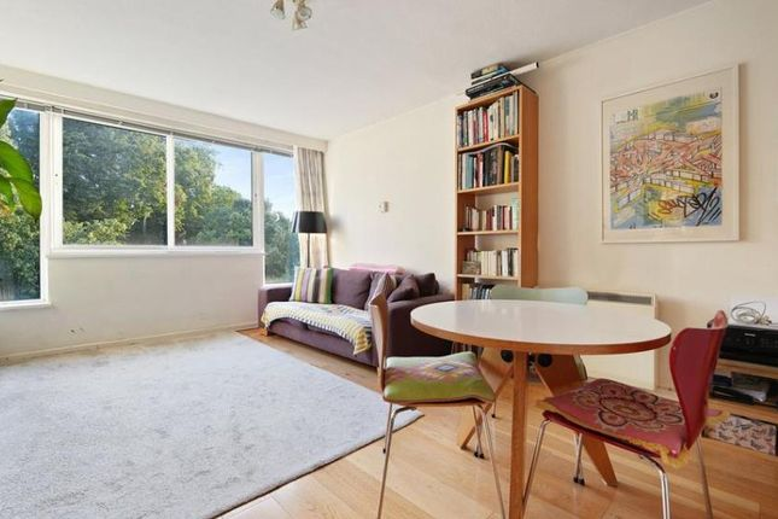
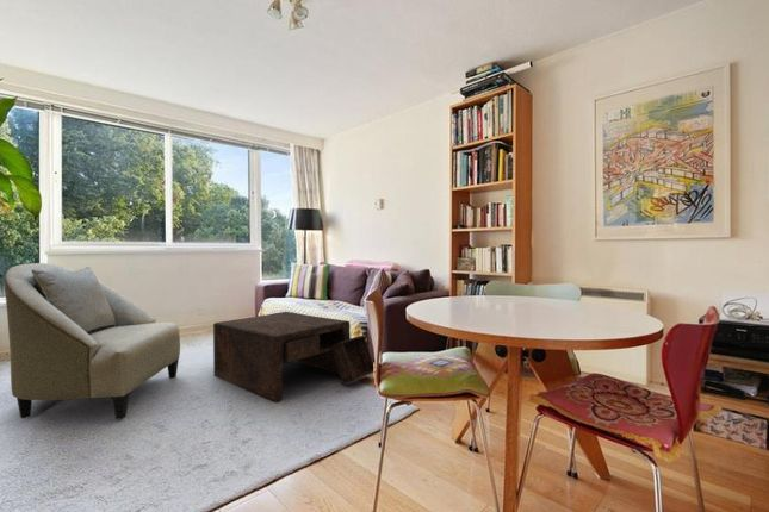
+ coffee table (290, 348)
+ armchair (95, 330)
